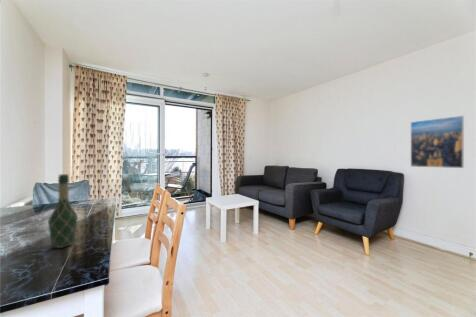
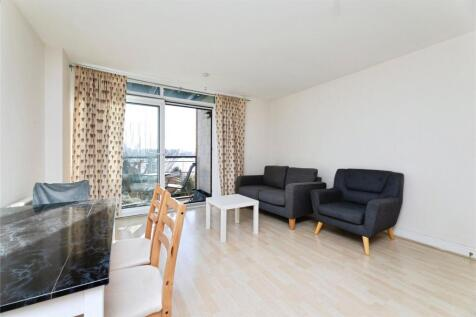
- wine bottle (63, 209)
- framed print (435, 143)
